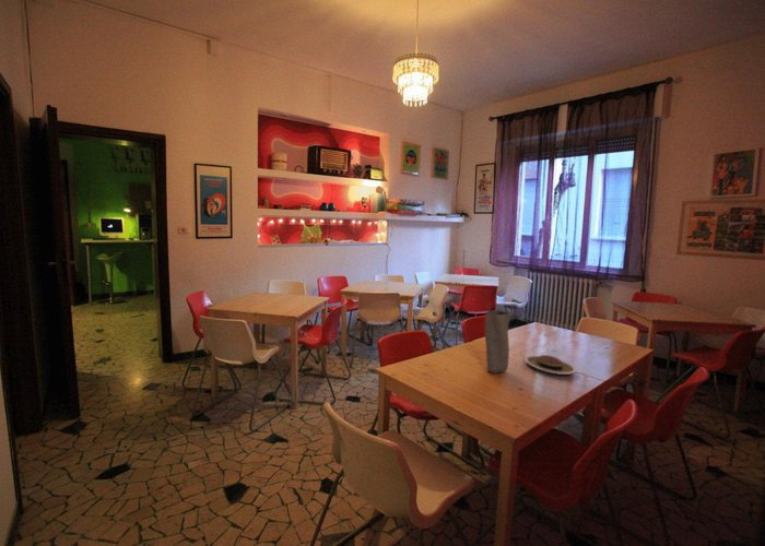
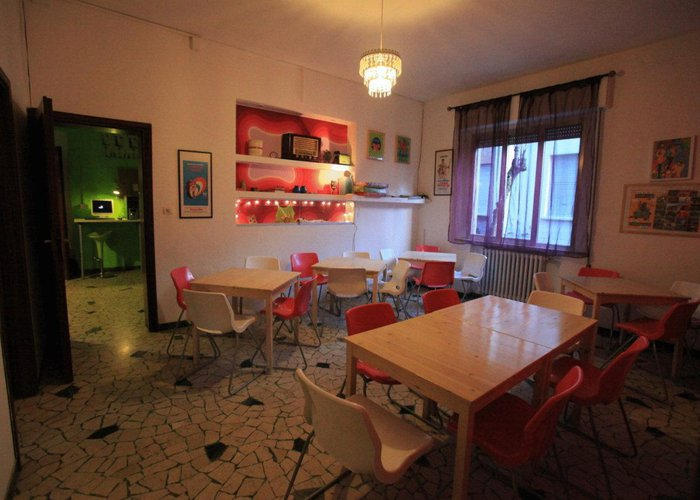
- vase (496, 342)
- plate (549, 363)
